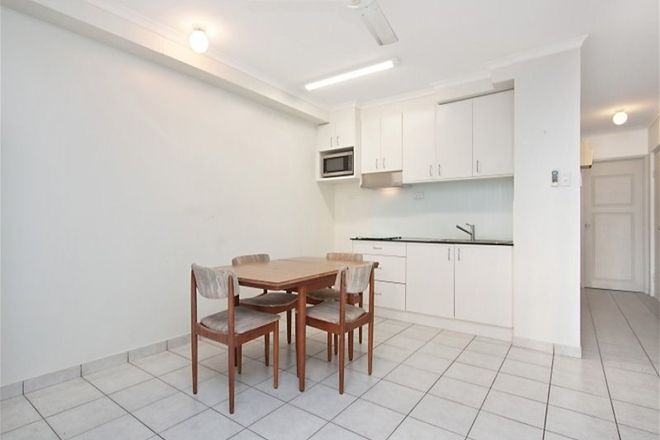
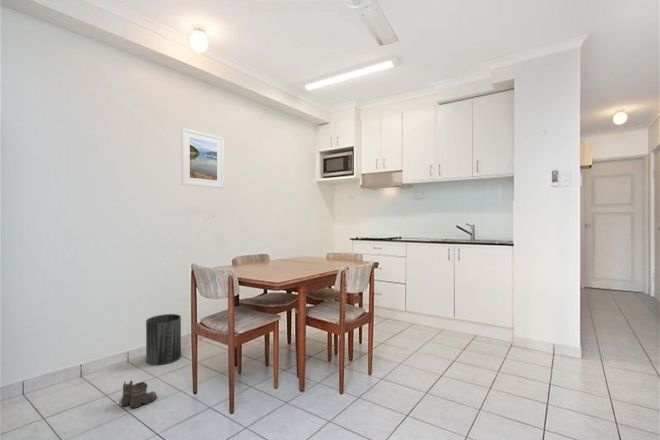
+ boots (137, 391)
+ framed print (203, 159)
+ trash can (163, 338)
